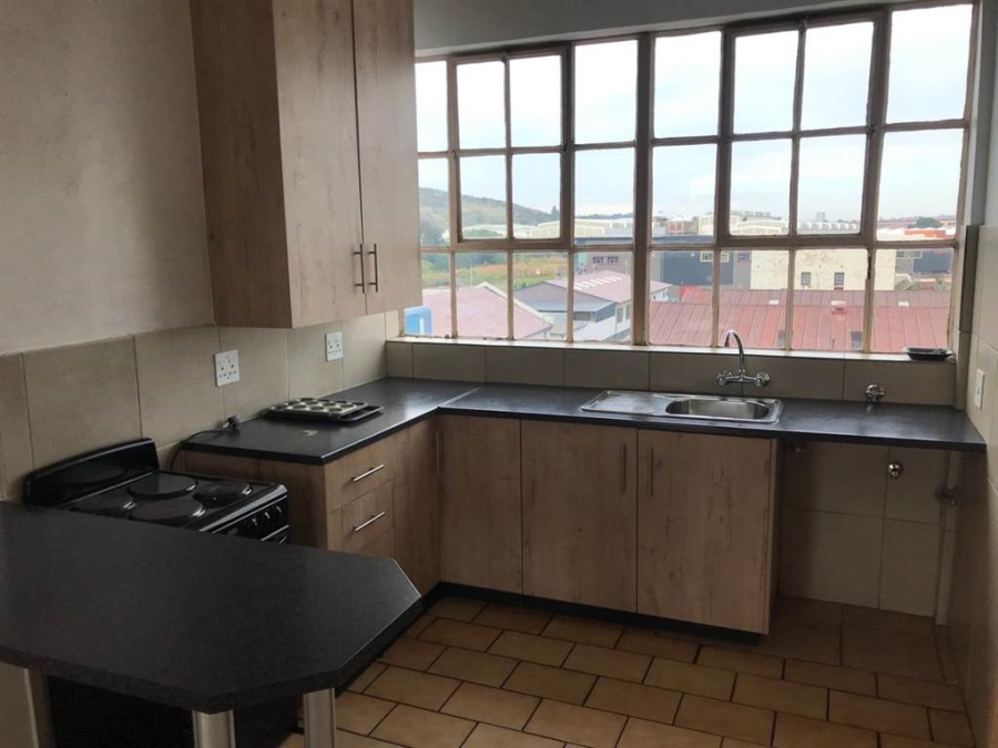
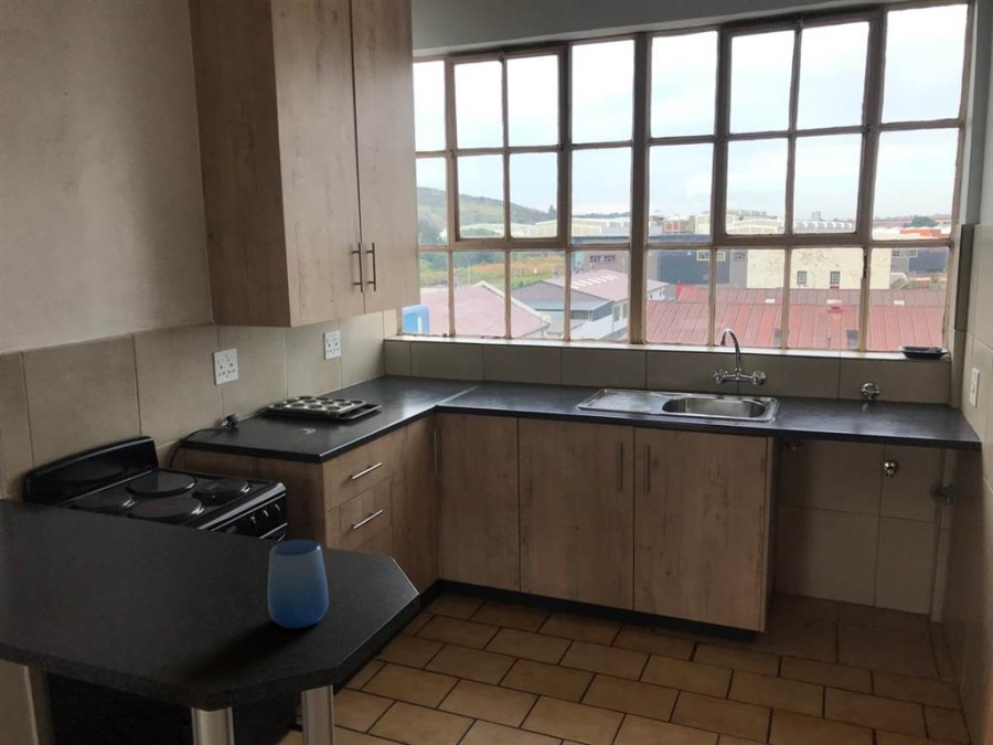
+ cup (297, 583)
